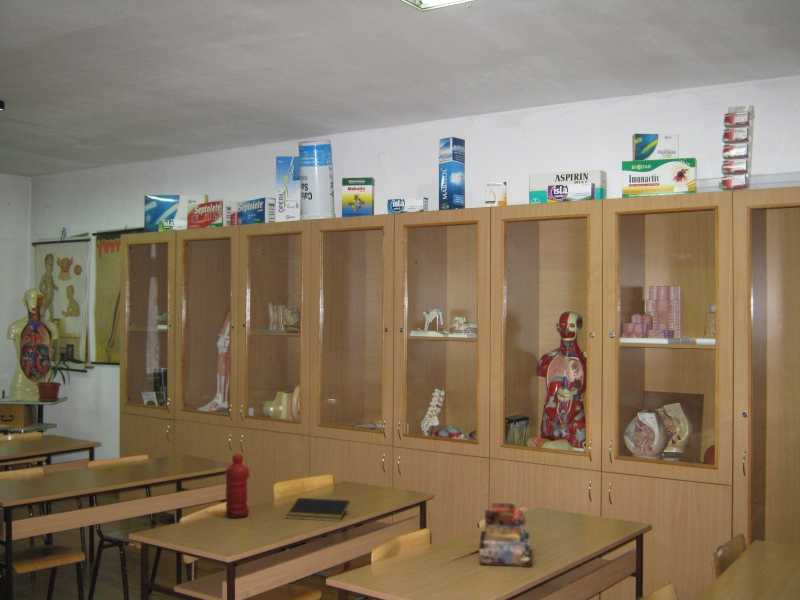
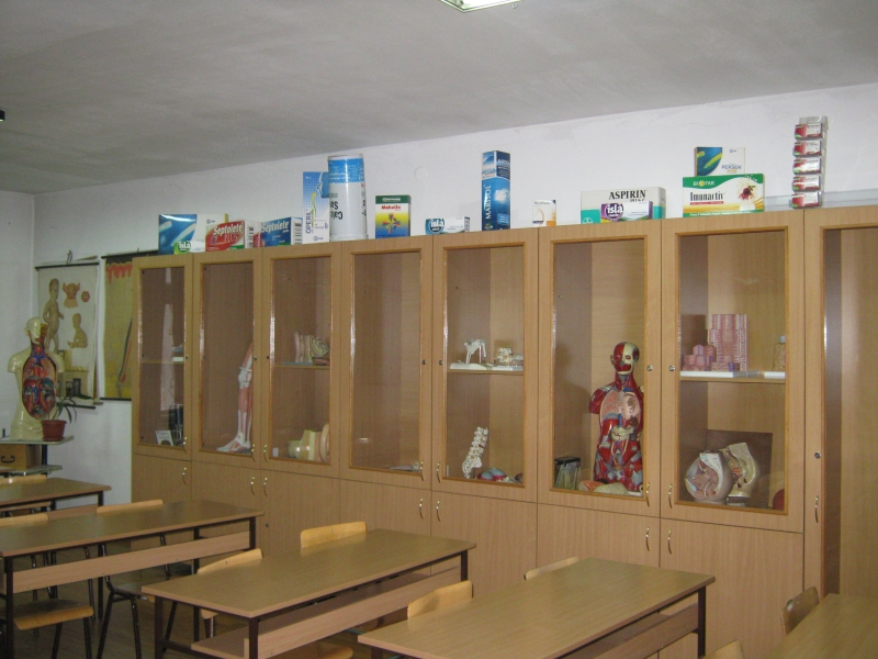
- notepad (318, 509)
- water bottle (237, 485)
- book (505, 532)
